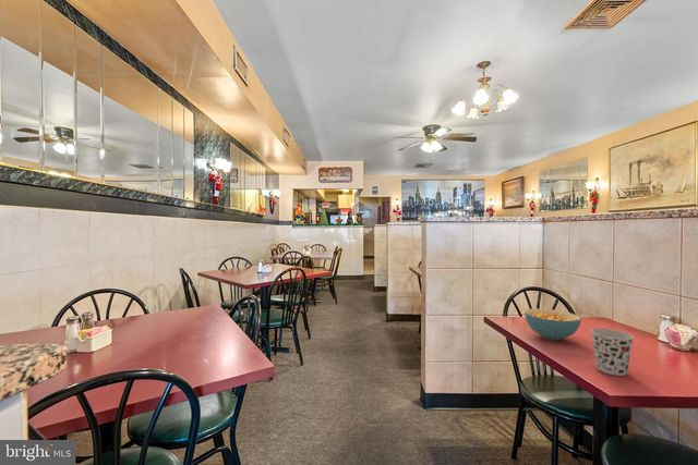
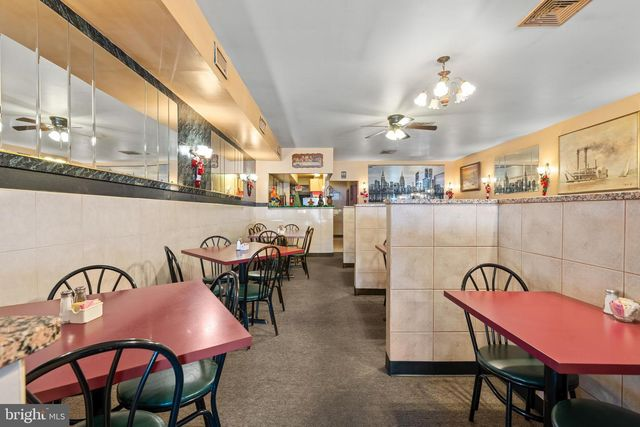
- cup (611, 352)
- cereal bowl (551, 326)
